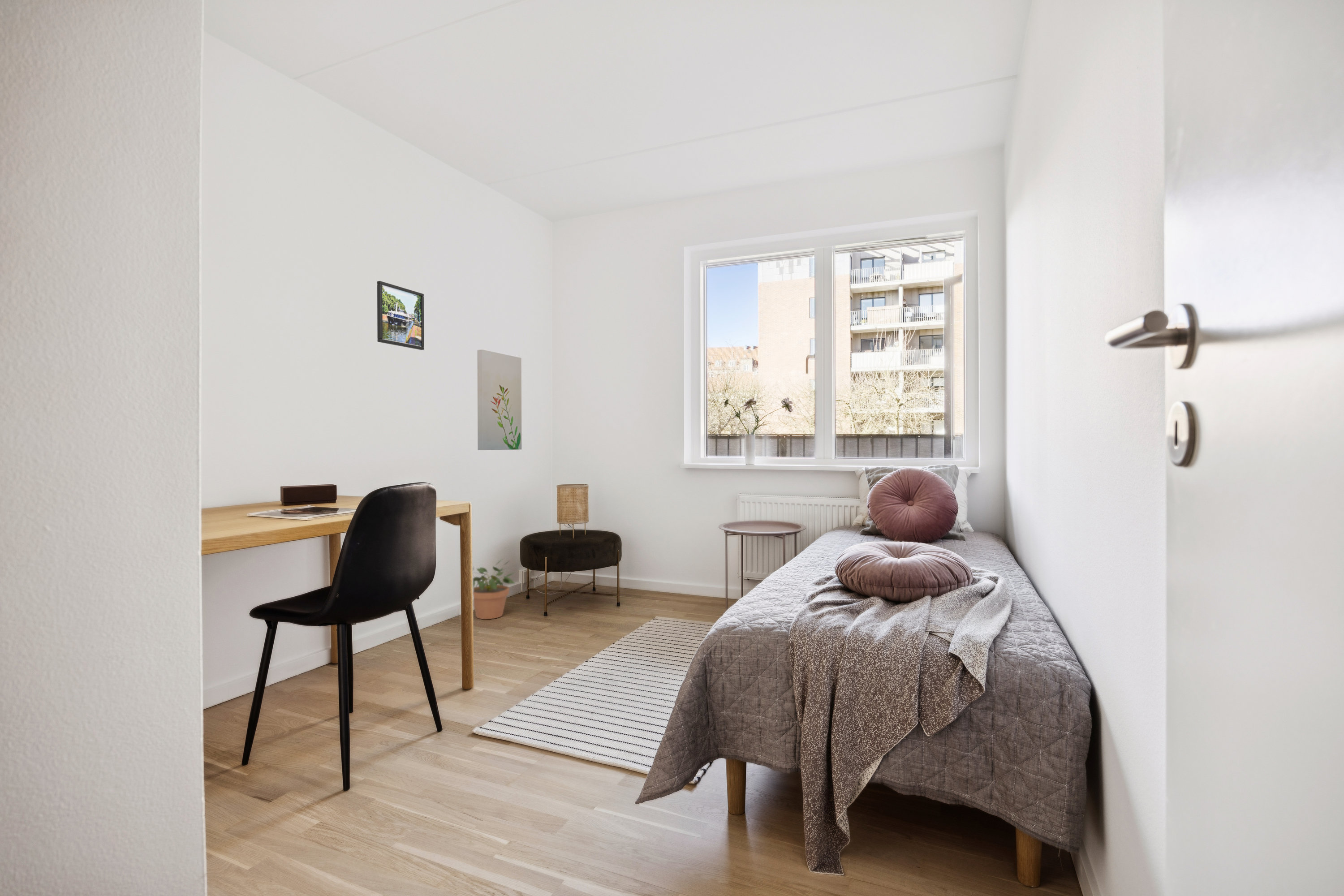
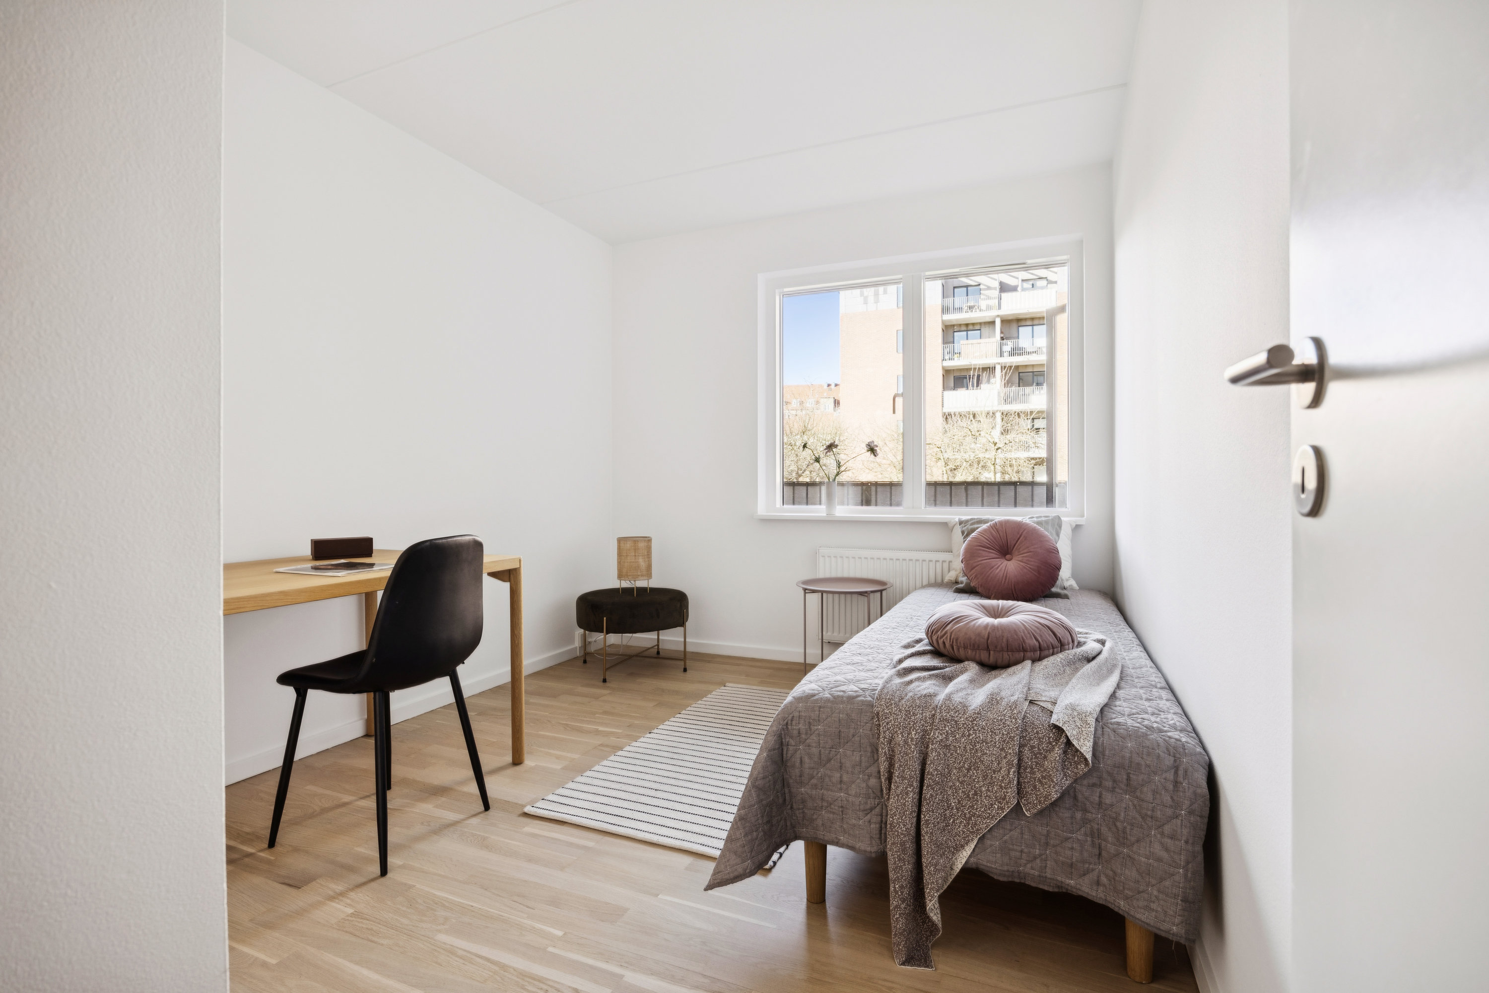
- wall art (500, 402)
- potted plant (491, 588)
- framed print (401, 317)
